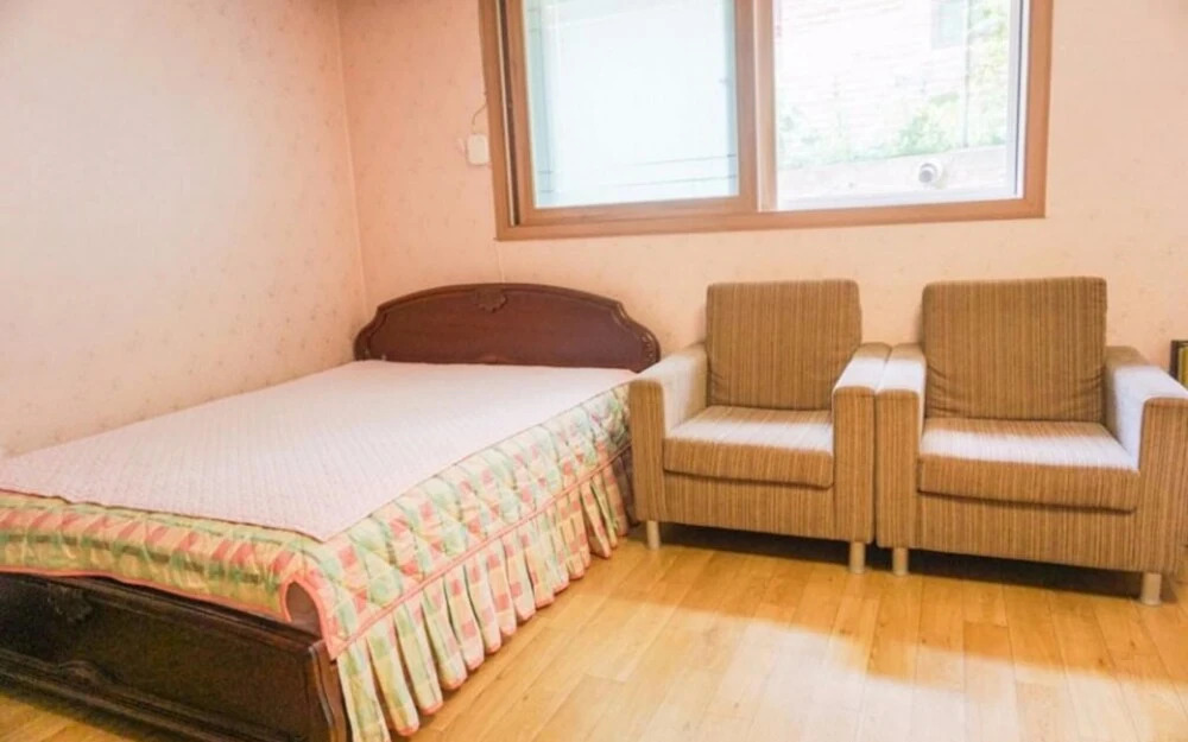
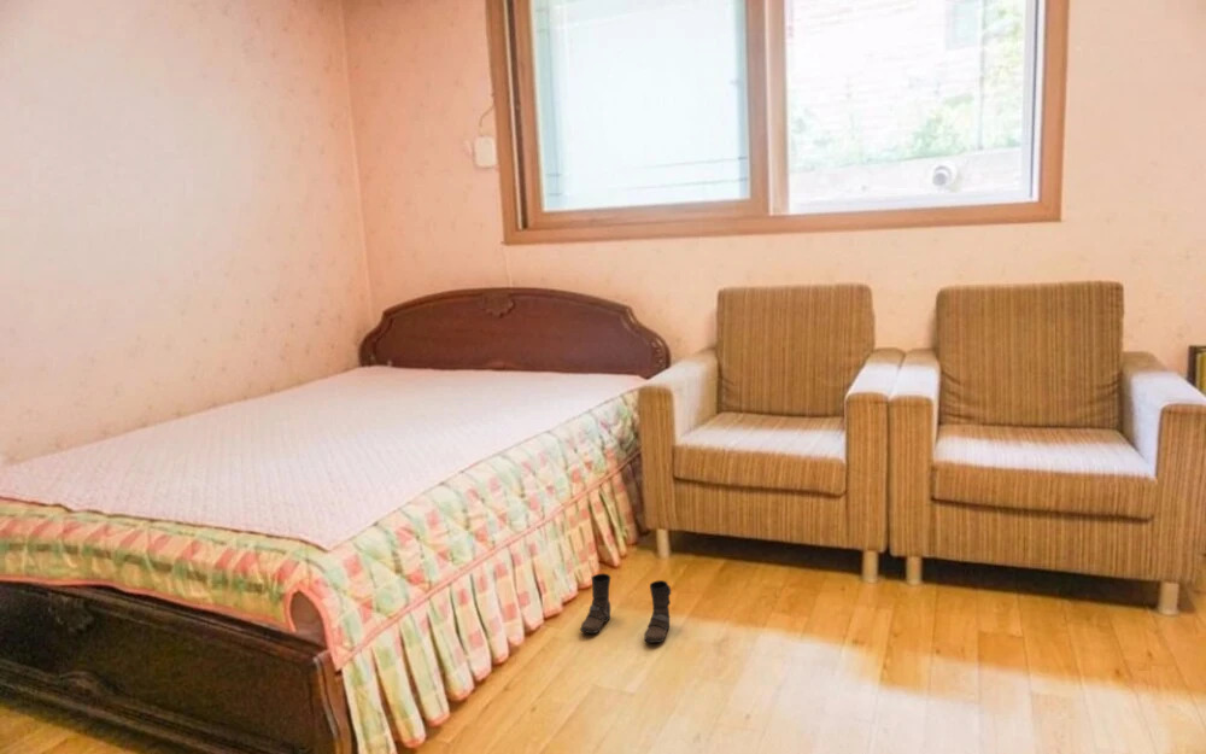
+ boots (609, 608)
